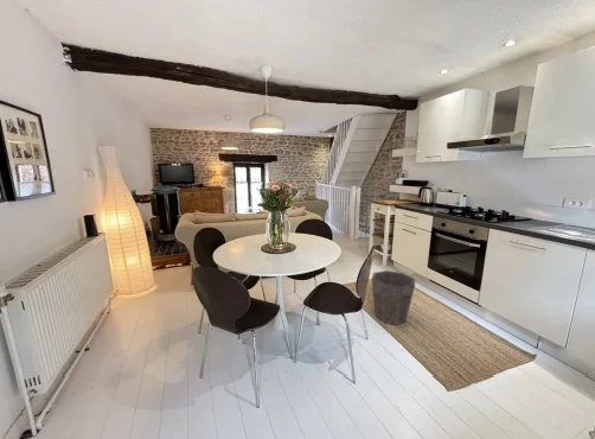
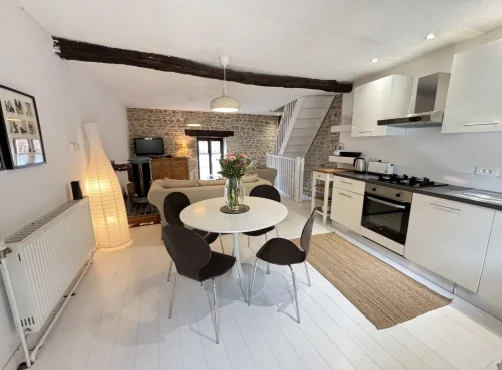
- waste bin (391, 297)
